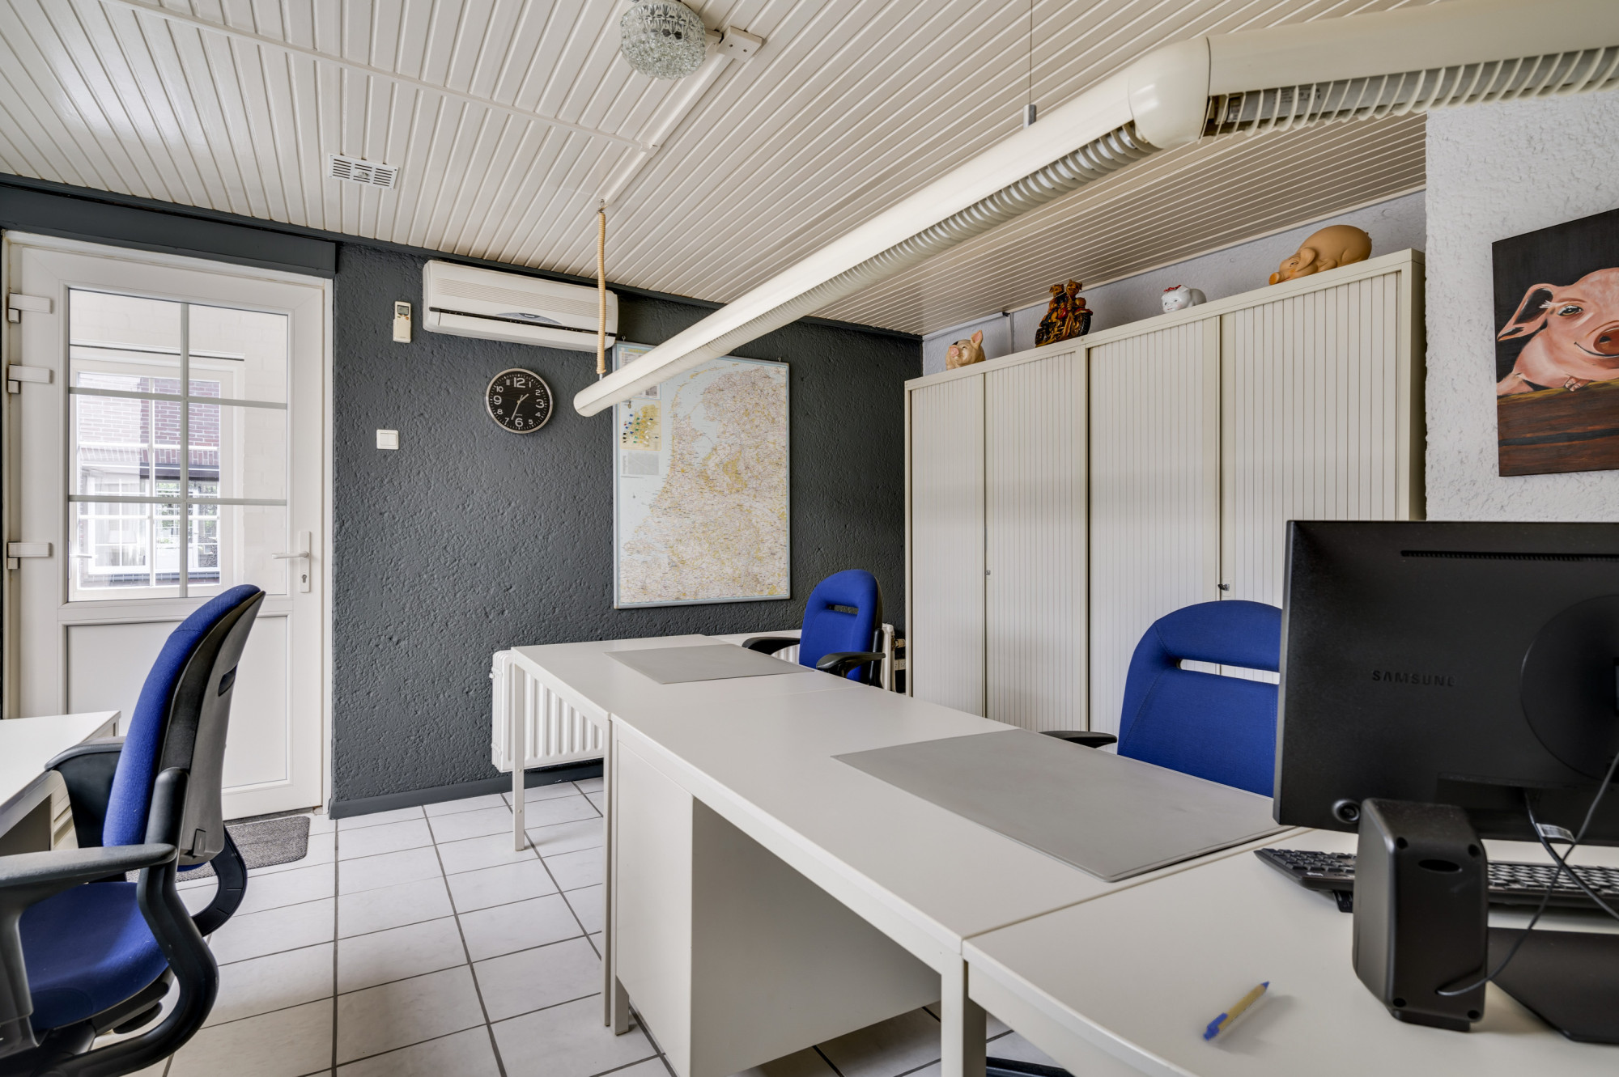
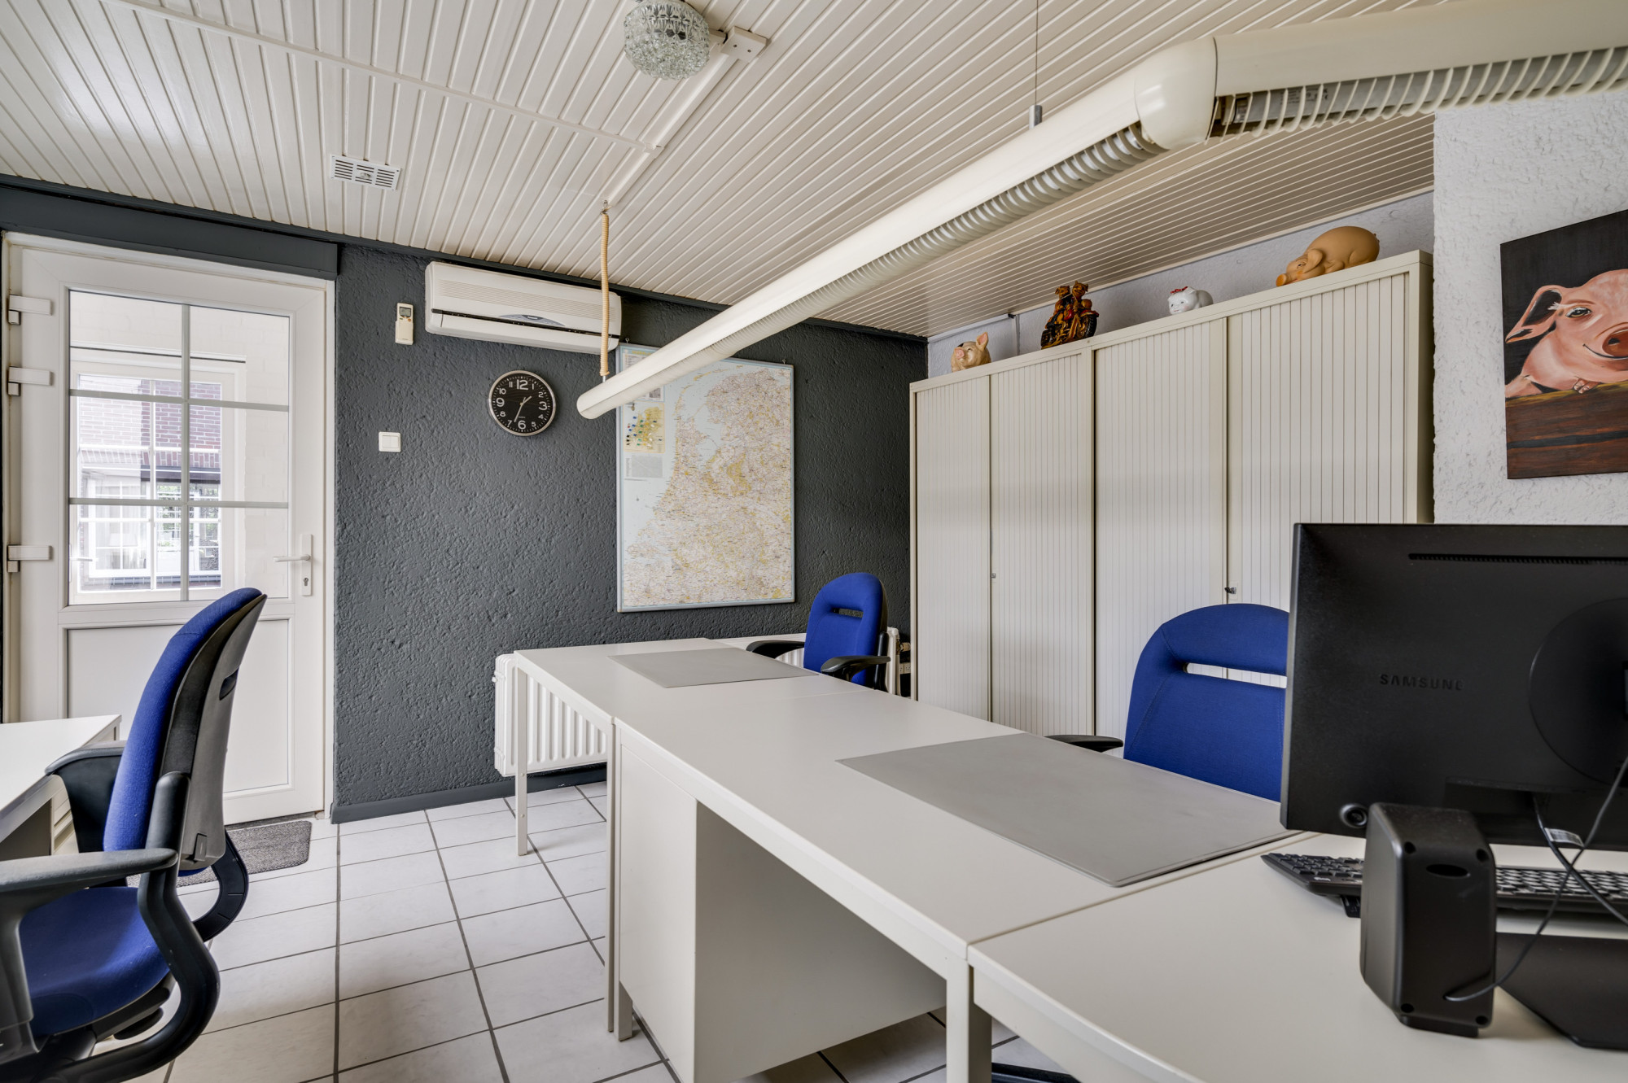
- pen (1239, 1006)
